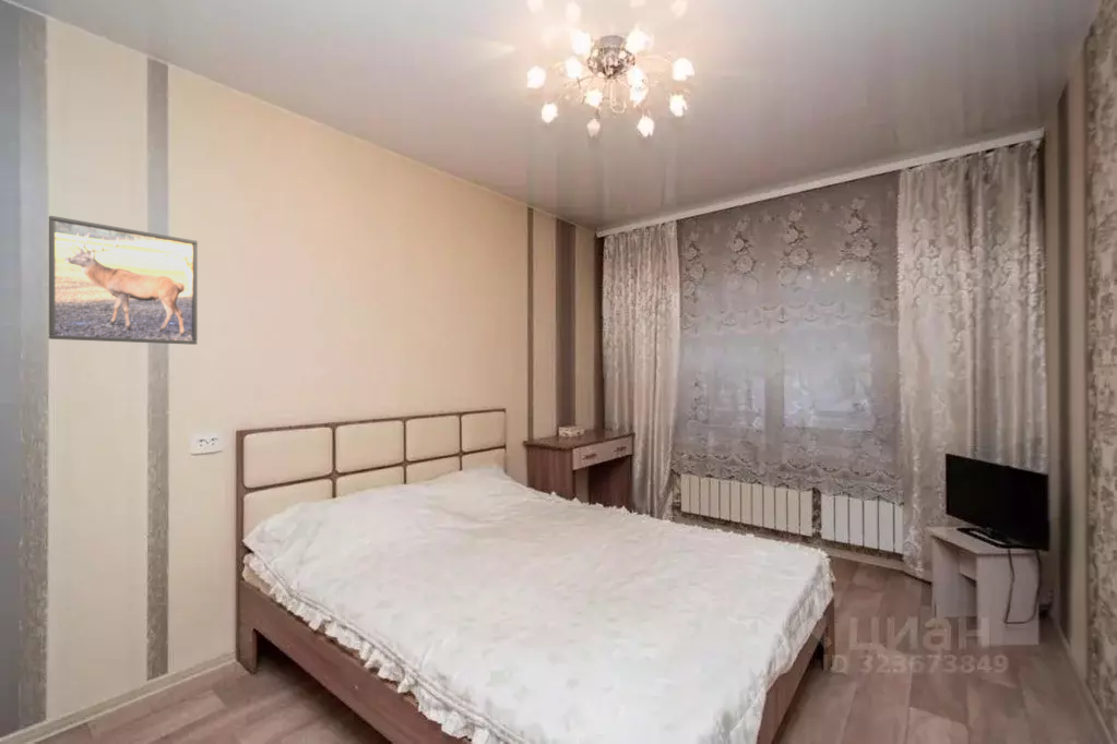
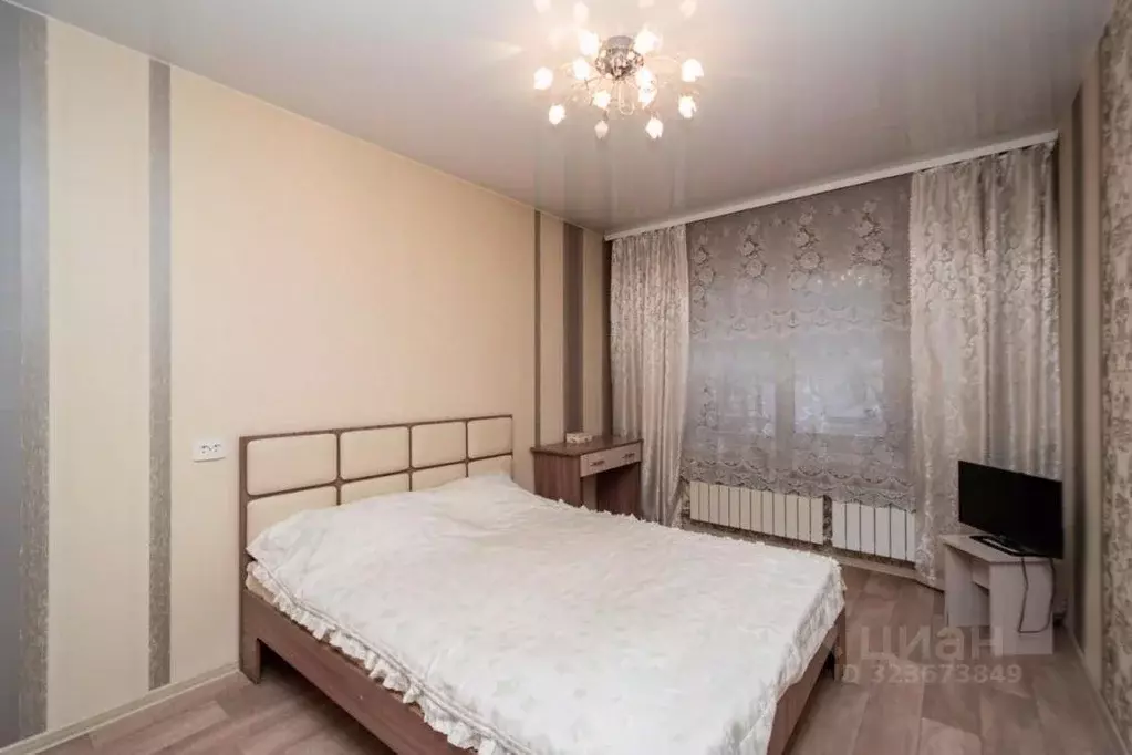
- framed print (129, 285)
